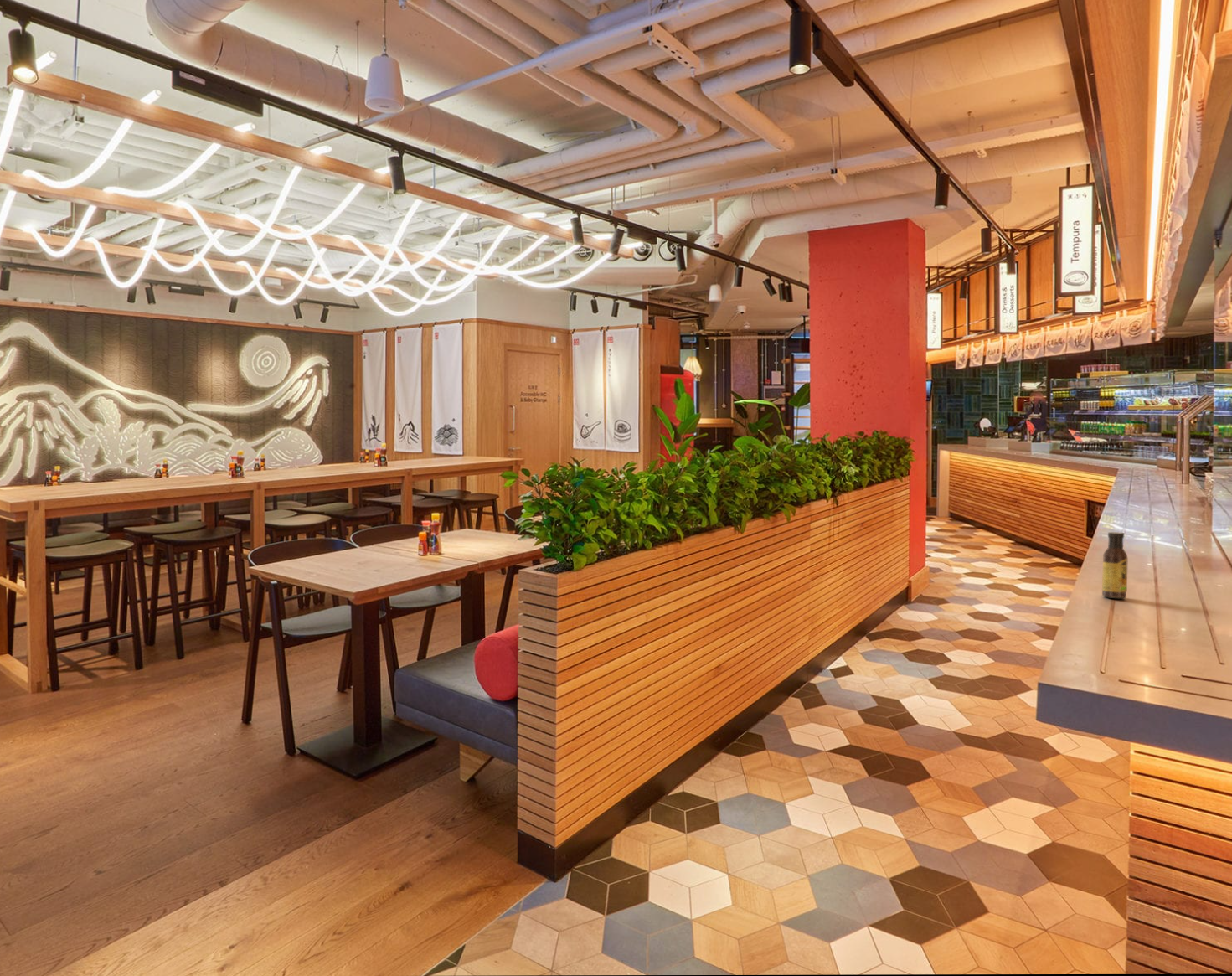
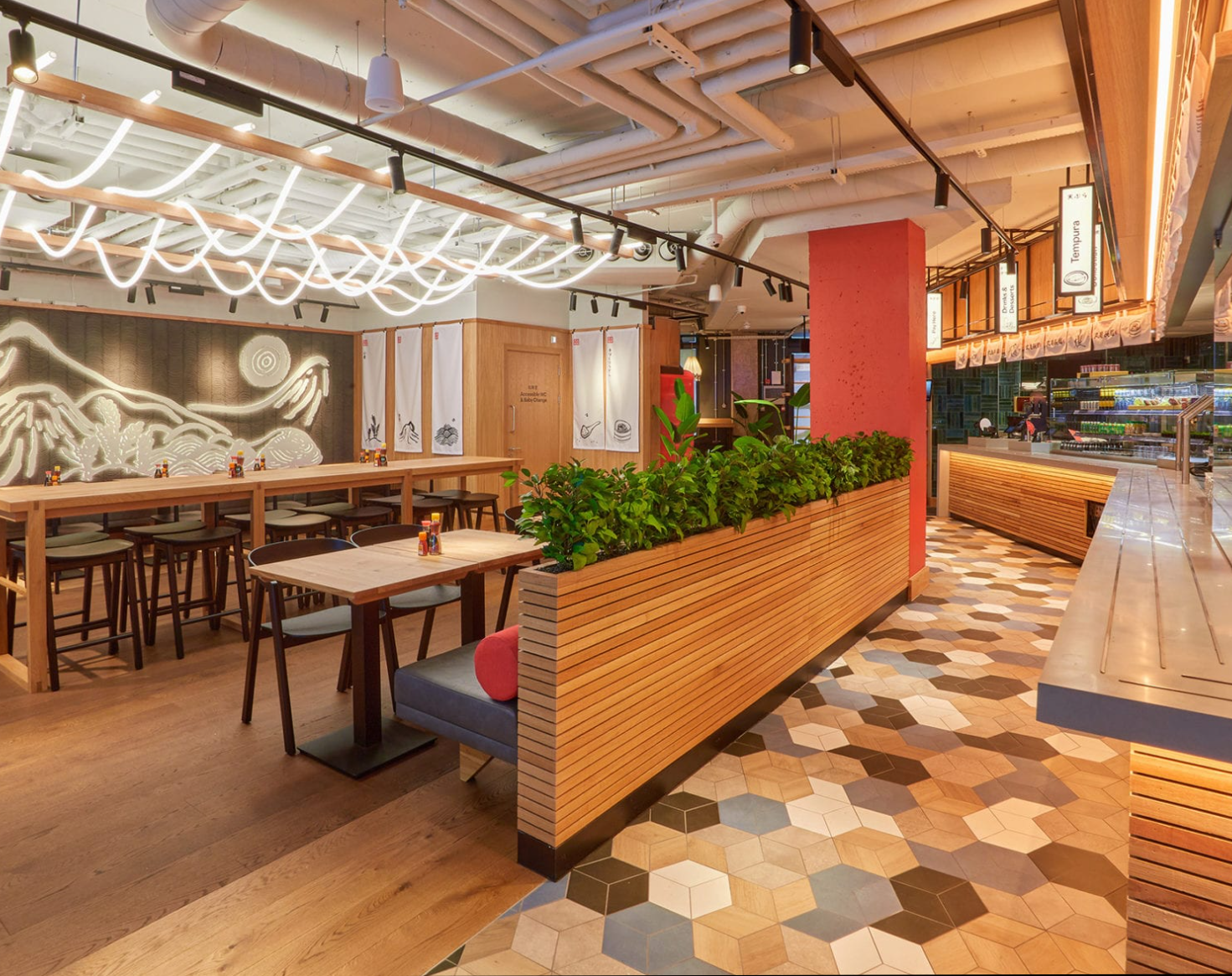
- sauce bottle (1115, 565)
